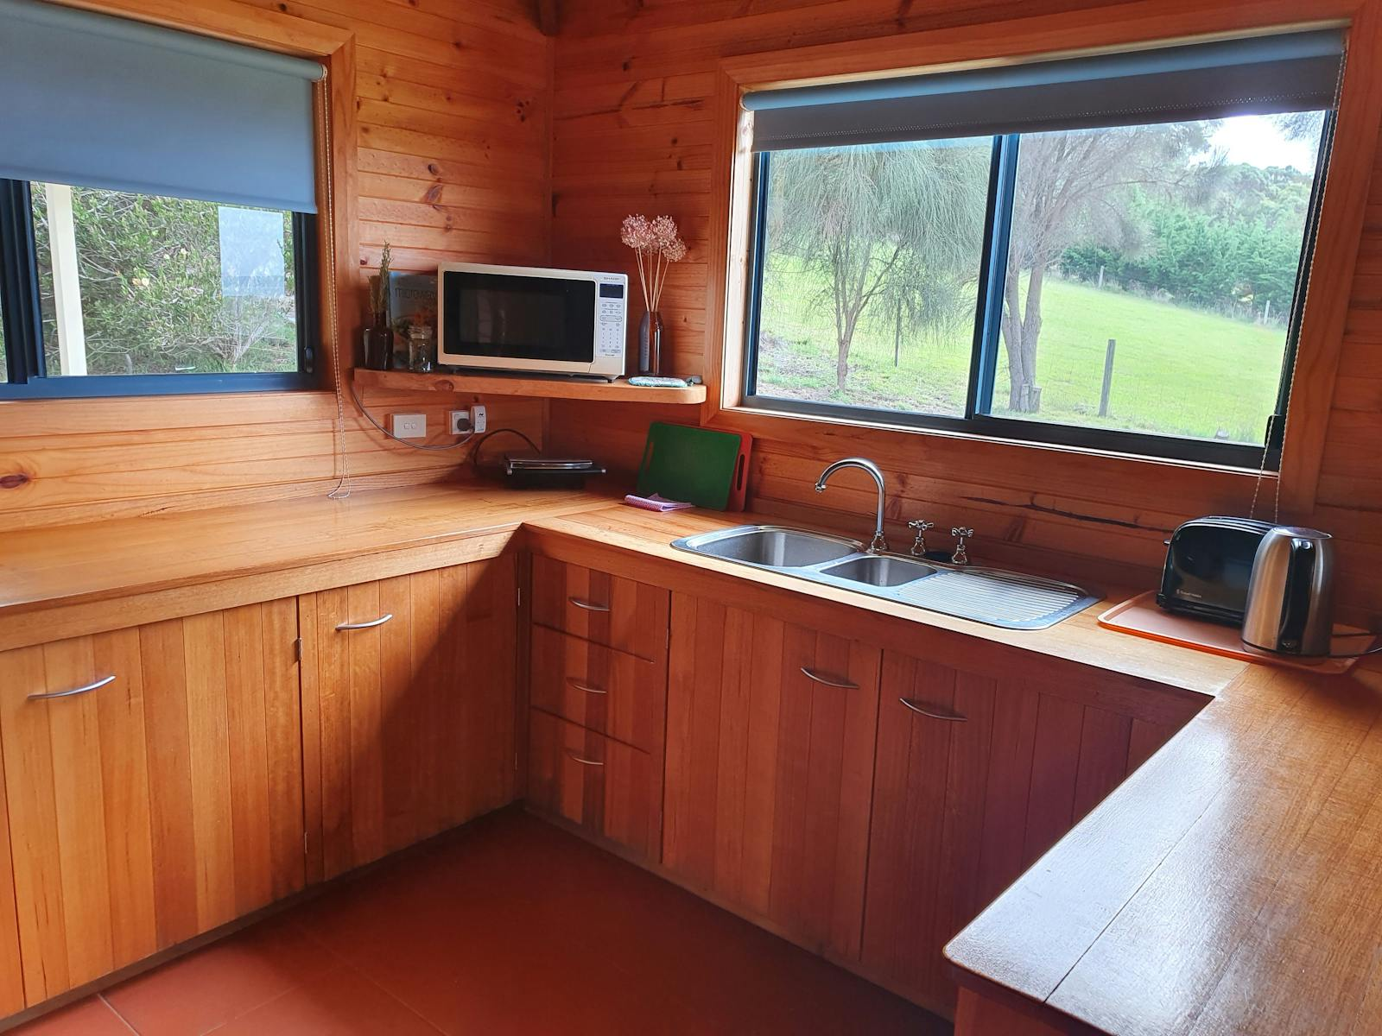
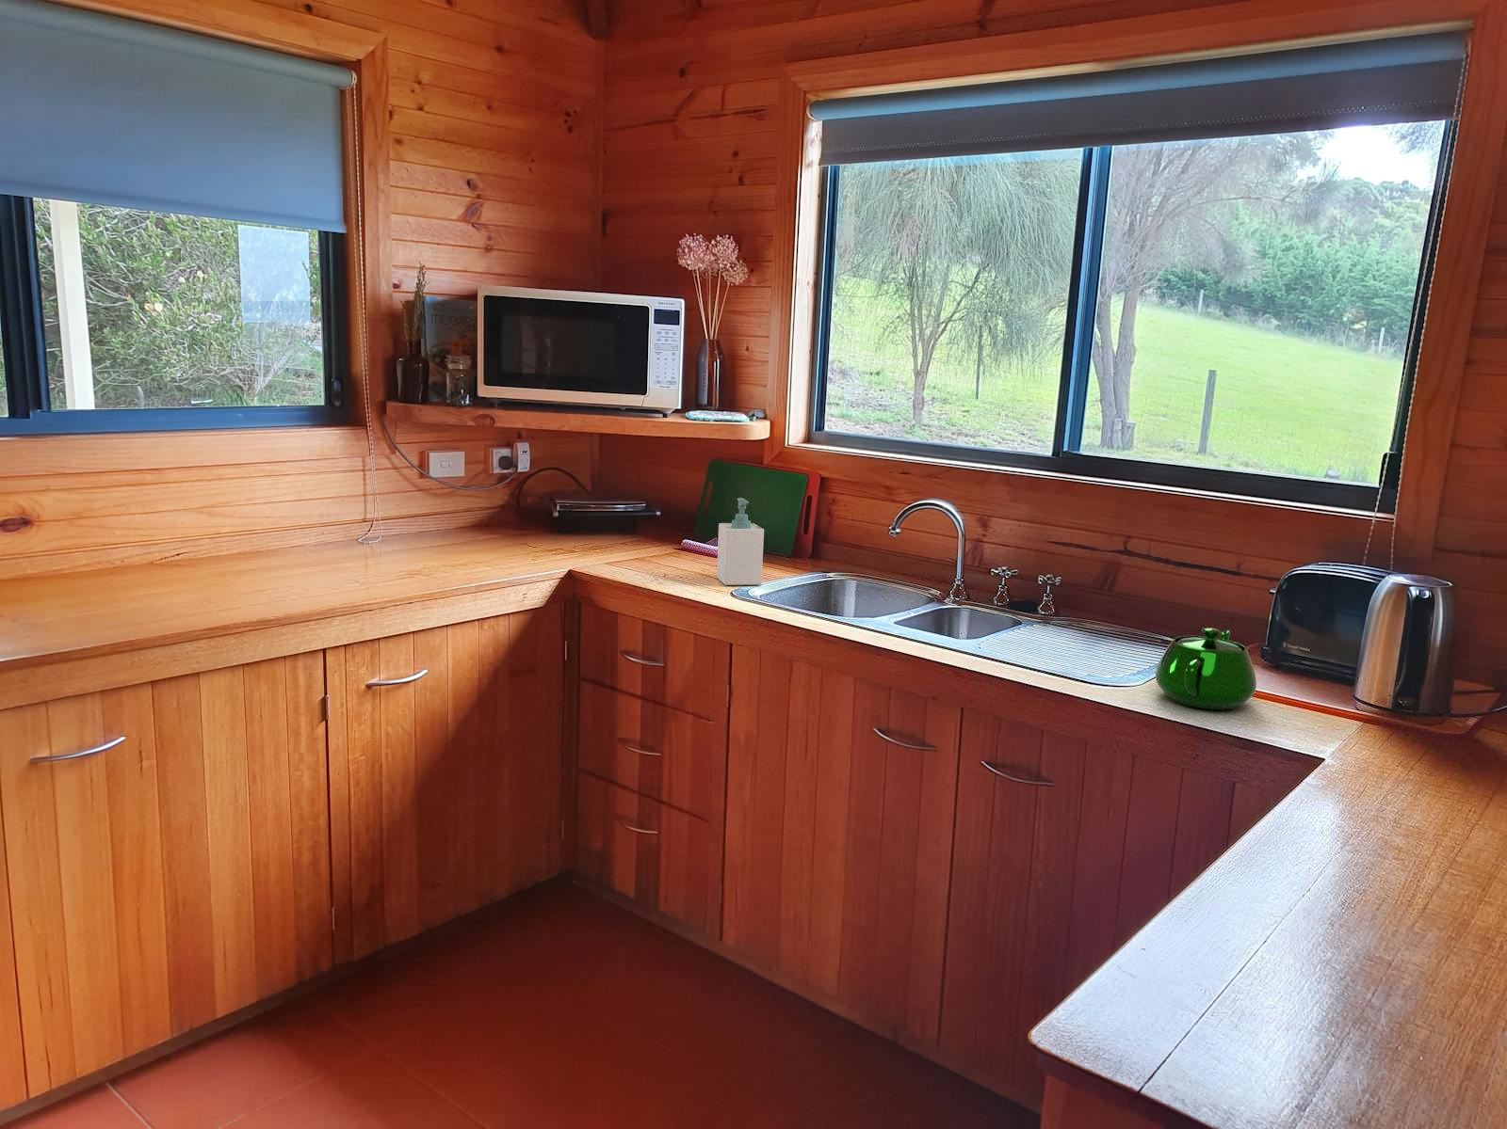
+ soap bottle (740, 540)
+ teapot (1208, 663)
